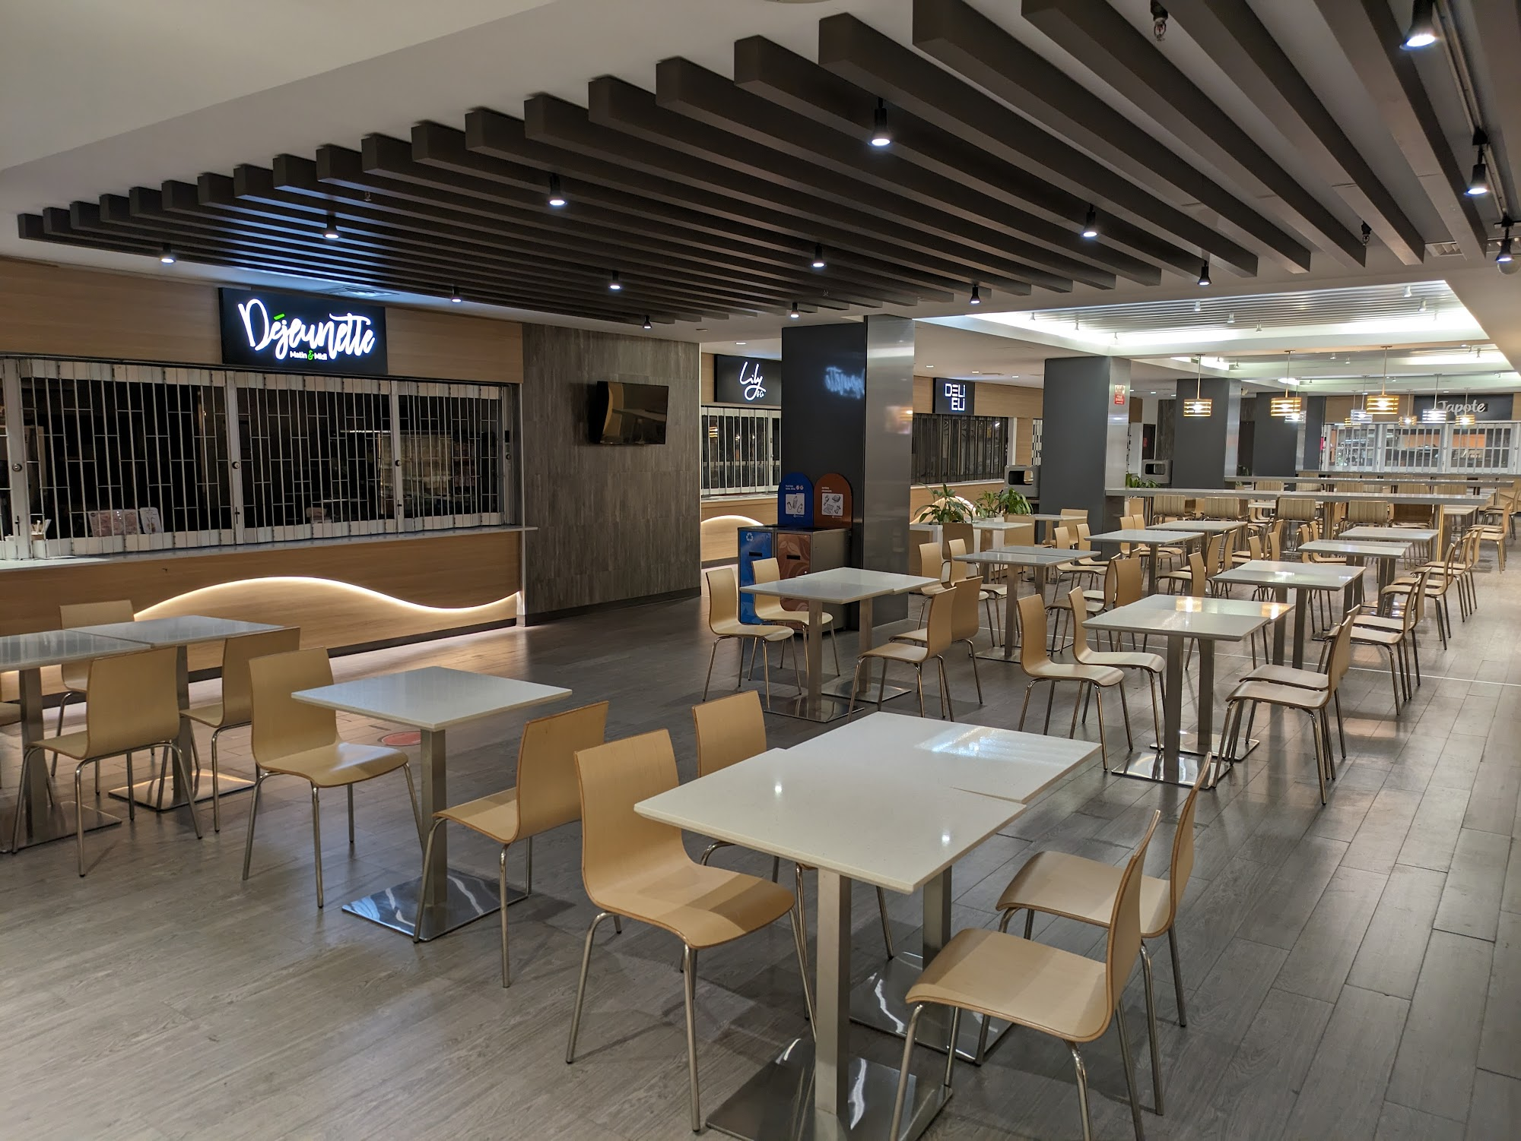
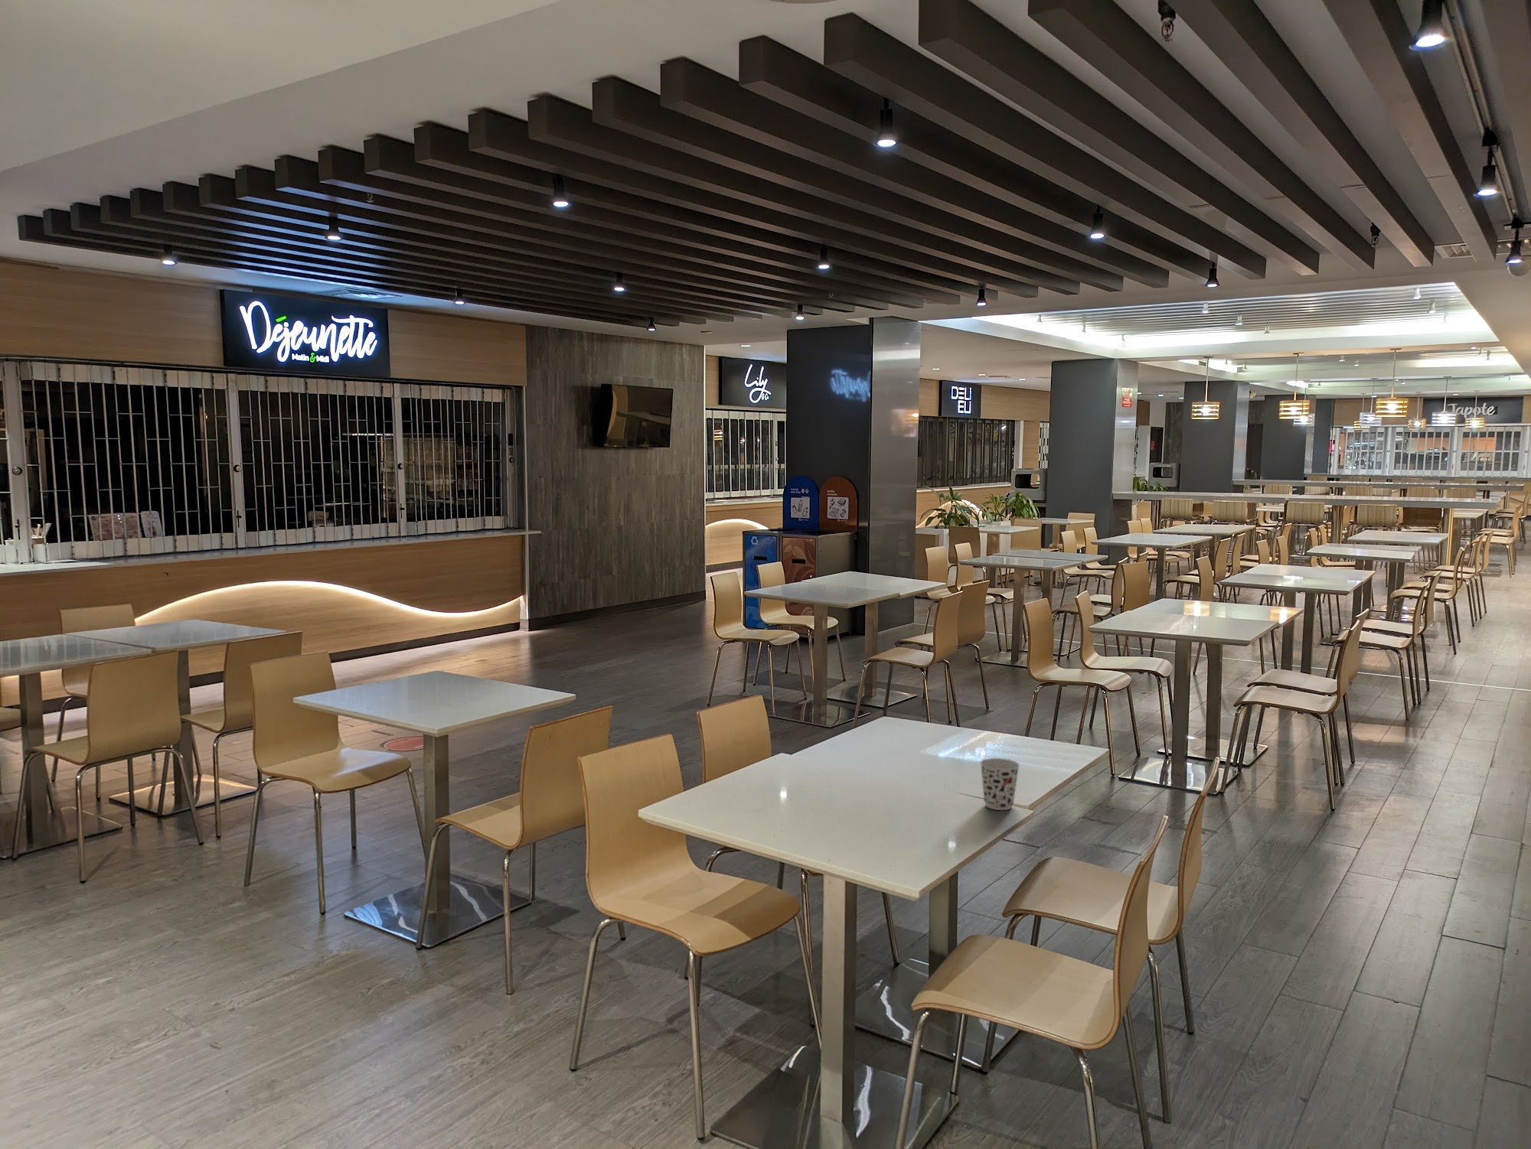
+ cup (999, 785)
